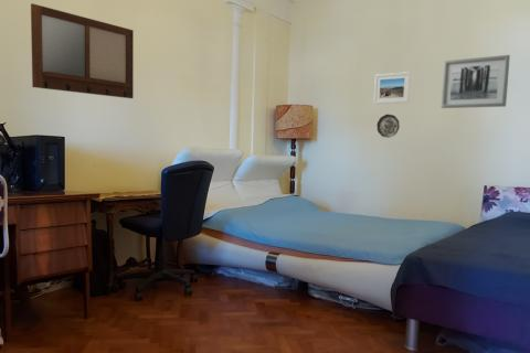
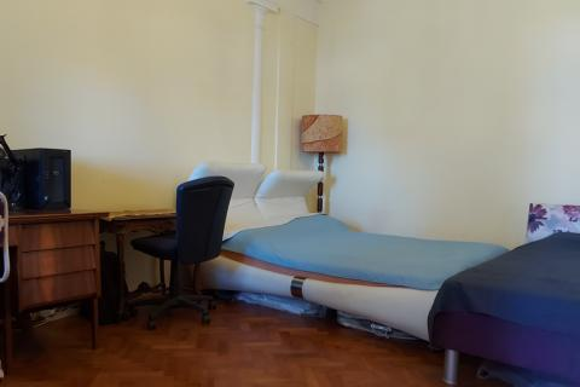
- wall art (474, 83)
- decorative plate (388, 126)
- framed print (391, 88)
- writing board (88, 55)
